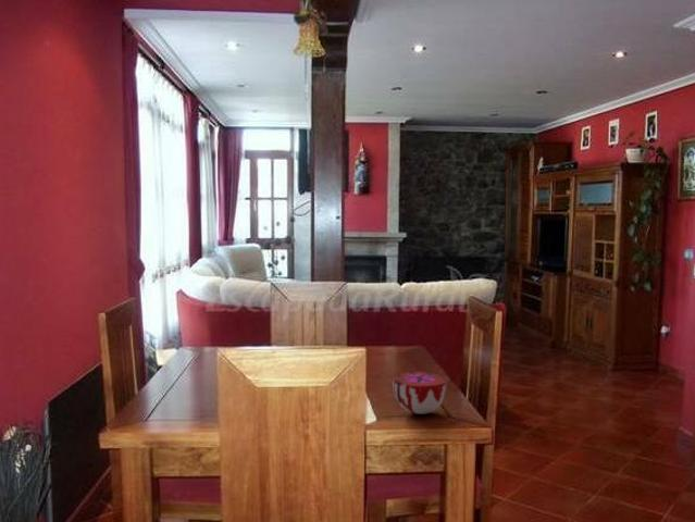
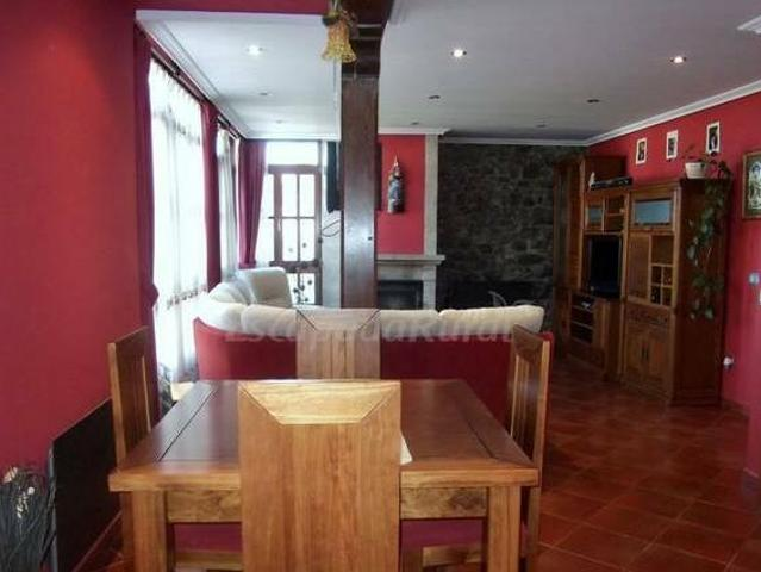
- decorative bowl (419, 395)
